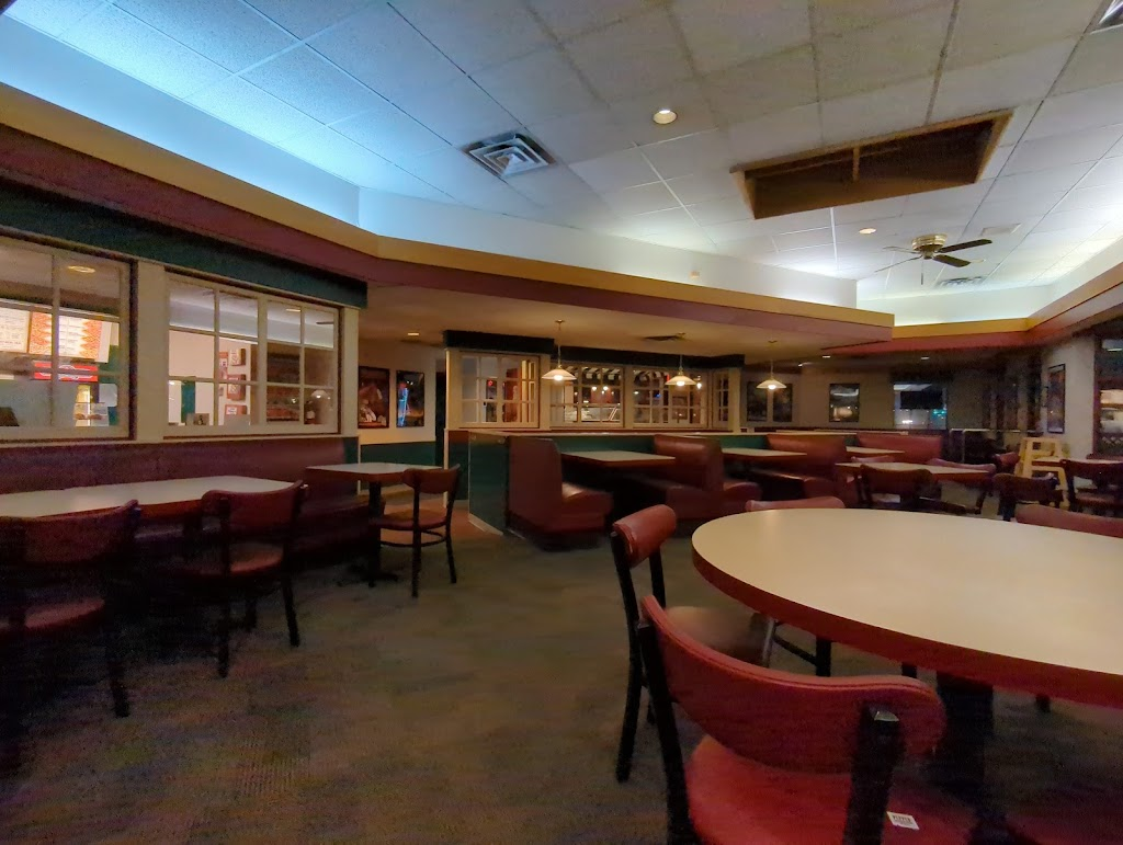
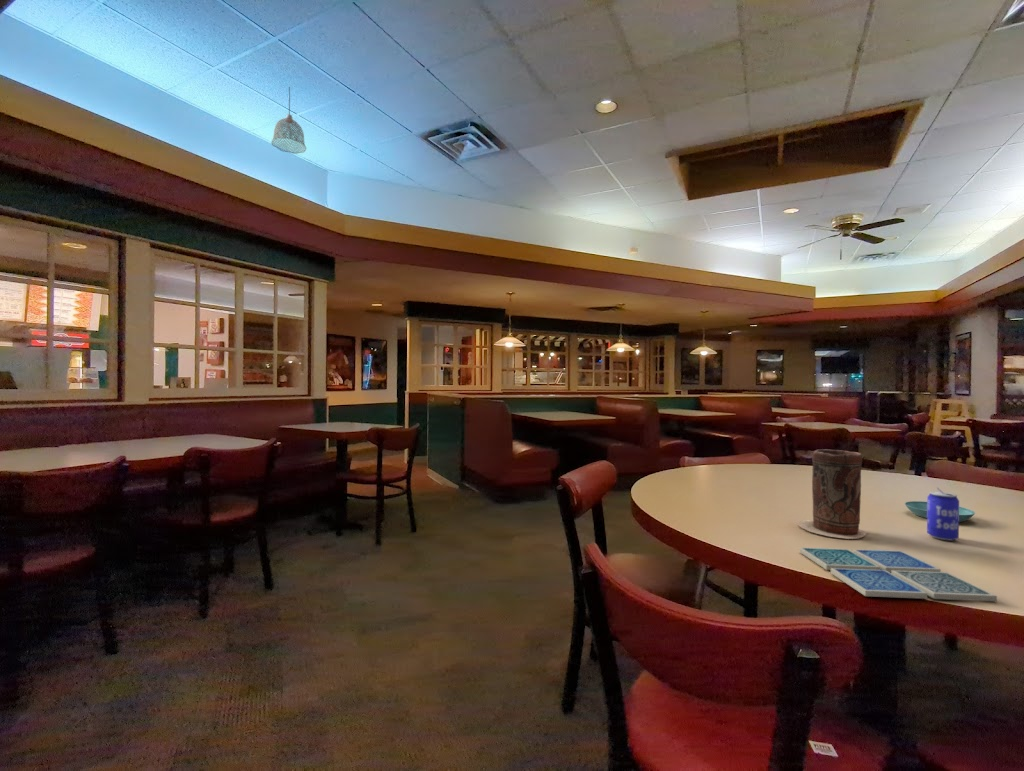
+ saucer (926, 512)
+ vase (831, 490)
+ beer can (942, 512)
+ drink coaster (885, 571)
+ pendant lamp (289, 116)
